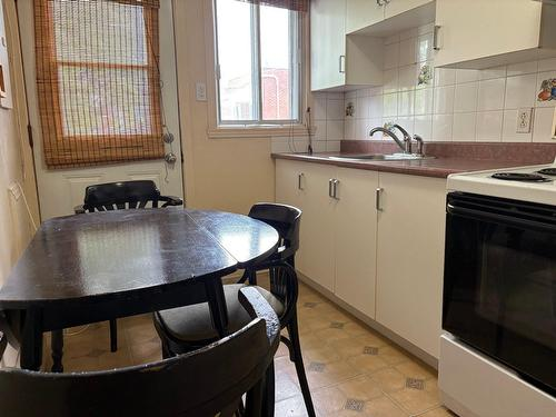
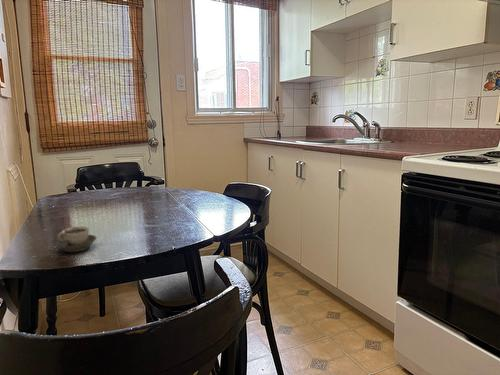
+ cup (76, 239)
